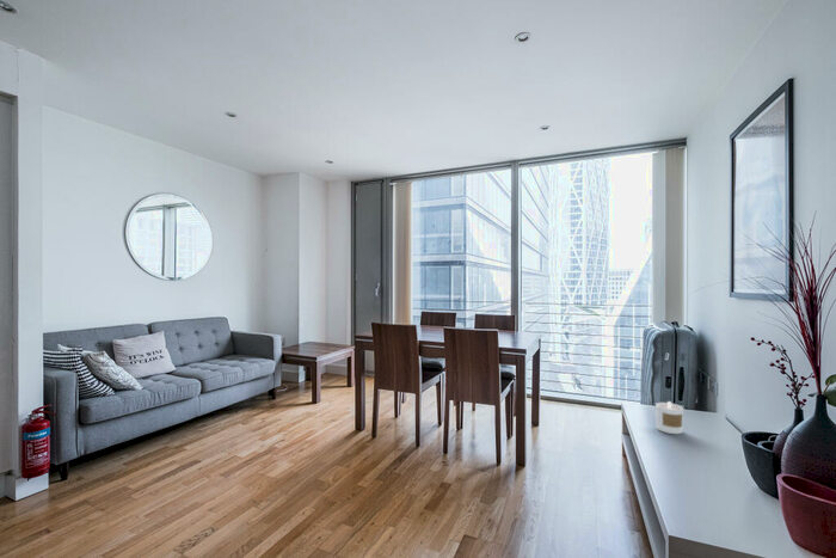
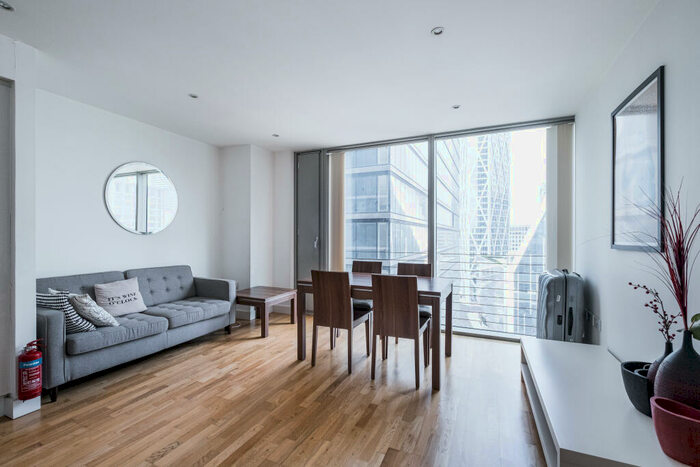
- candle (669, 415)
